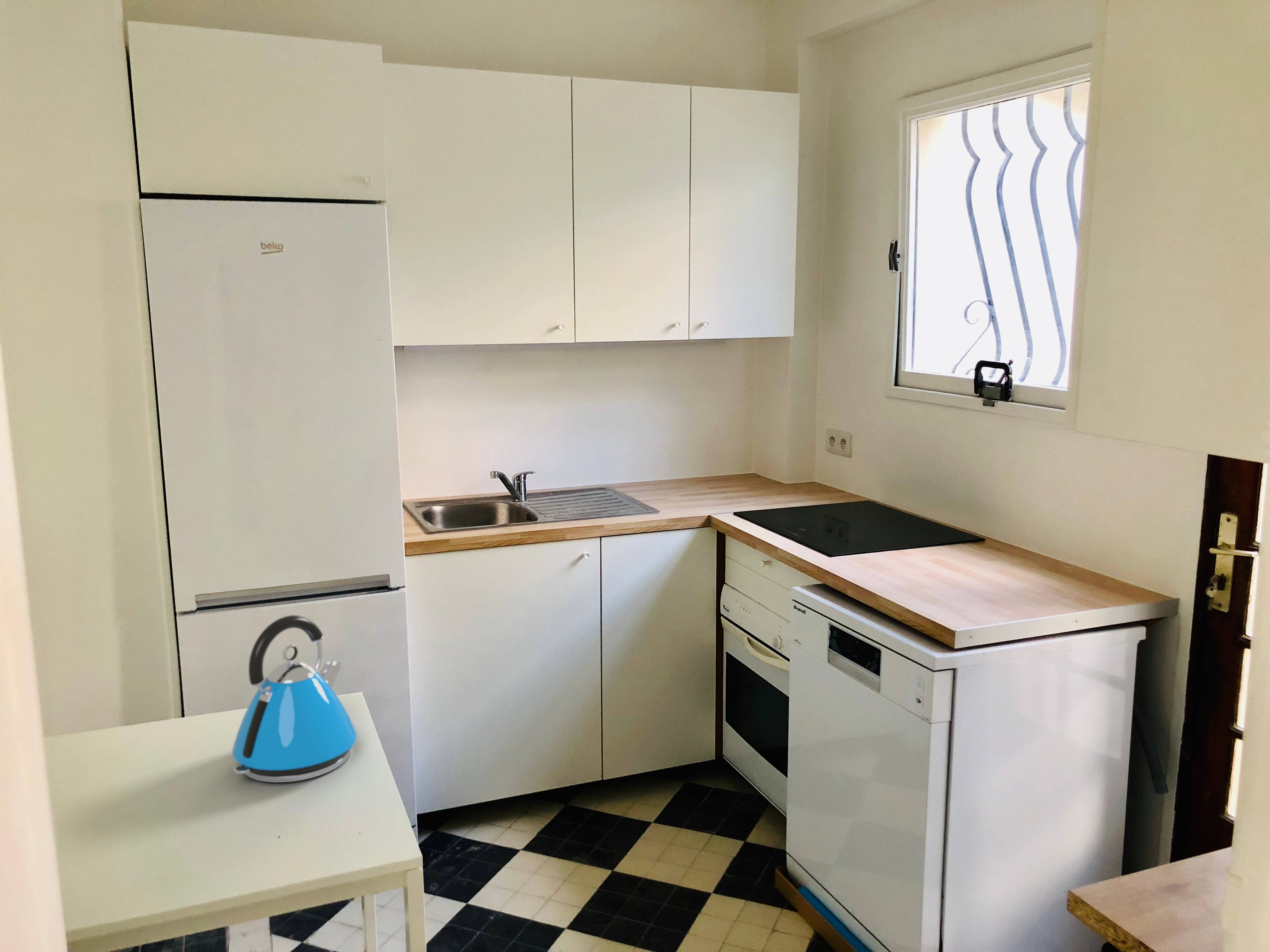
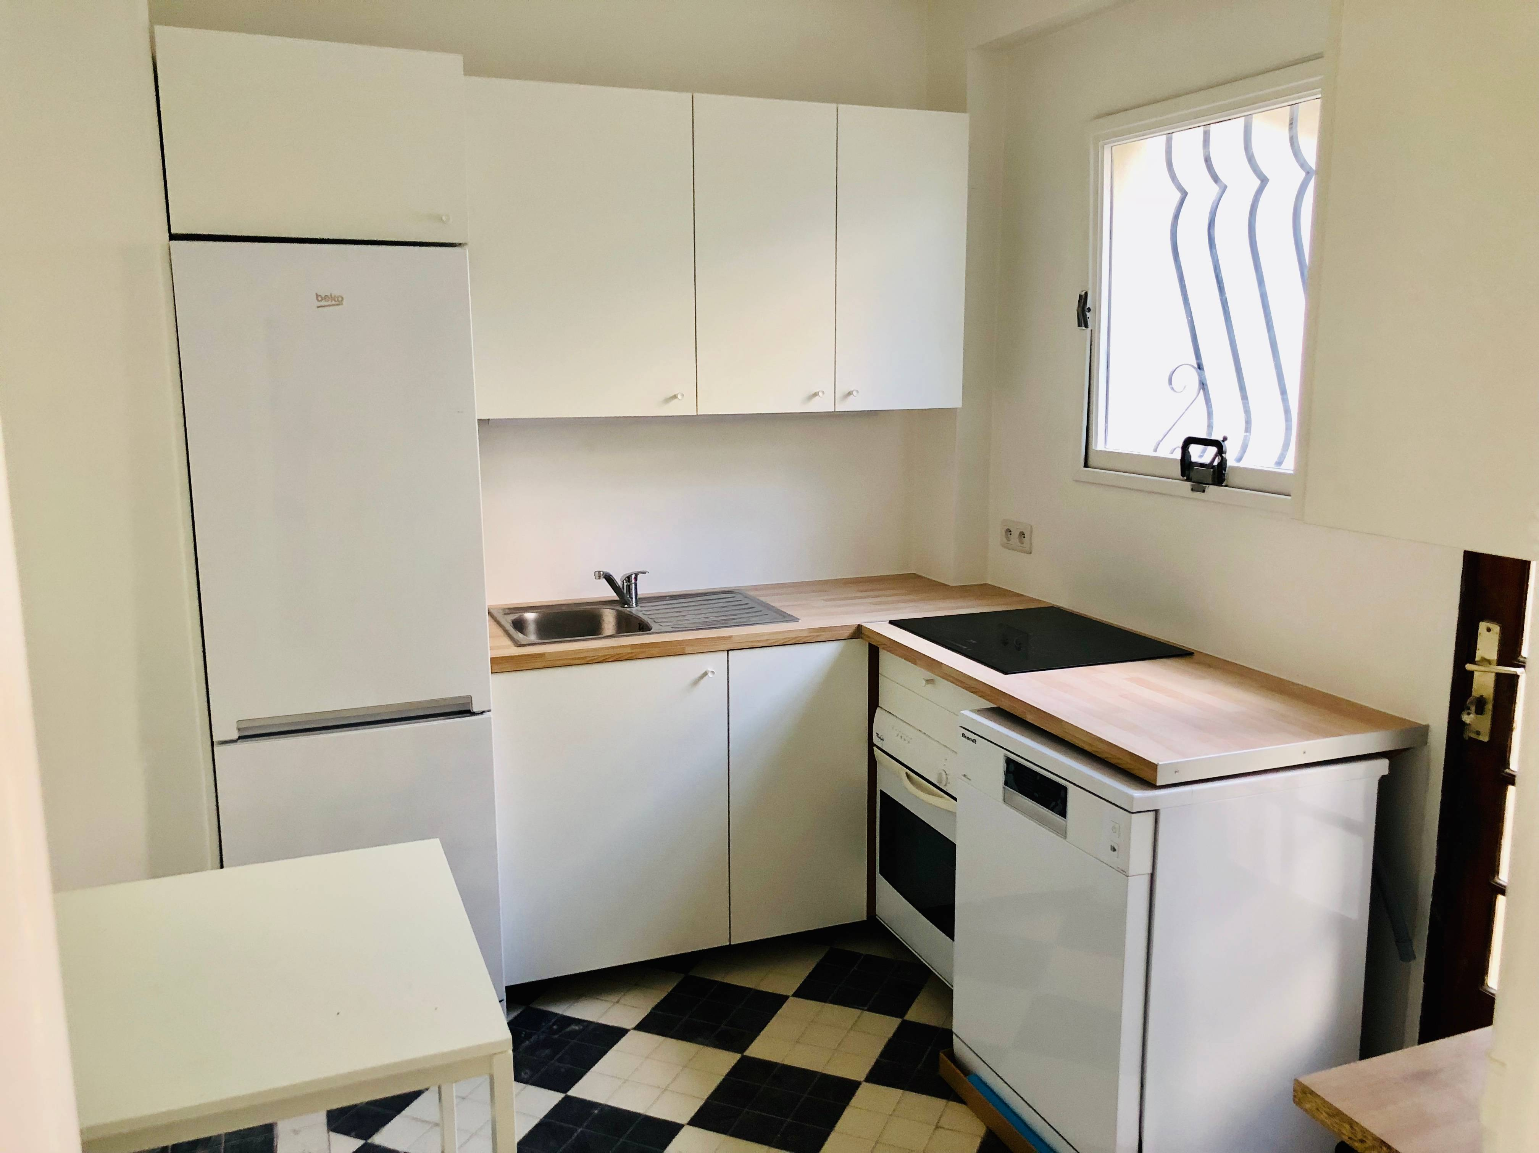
- kettle (289, 690)
